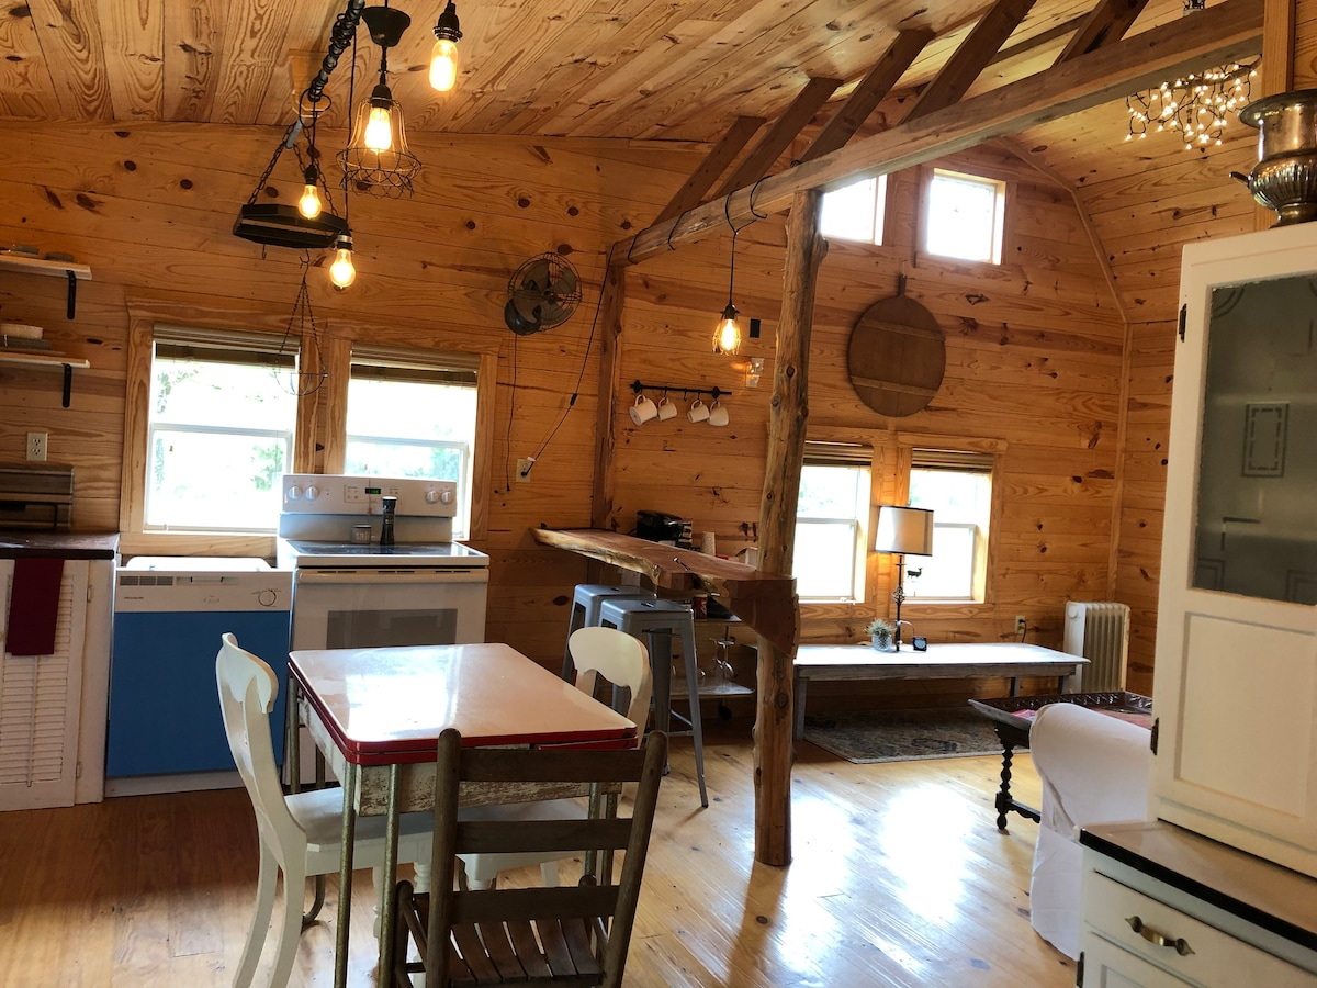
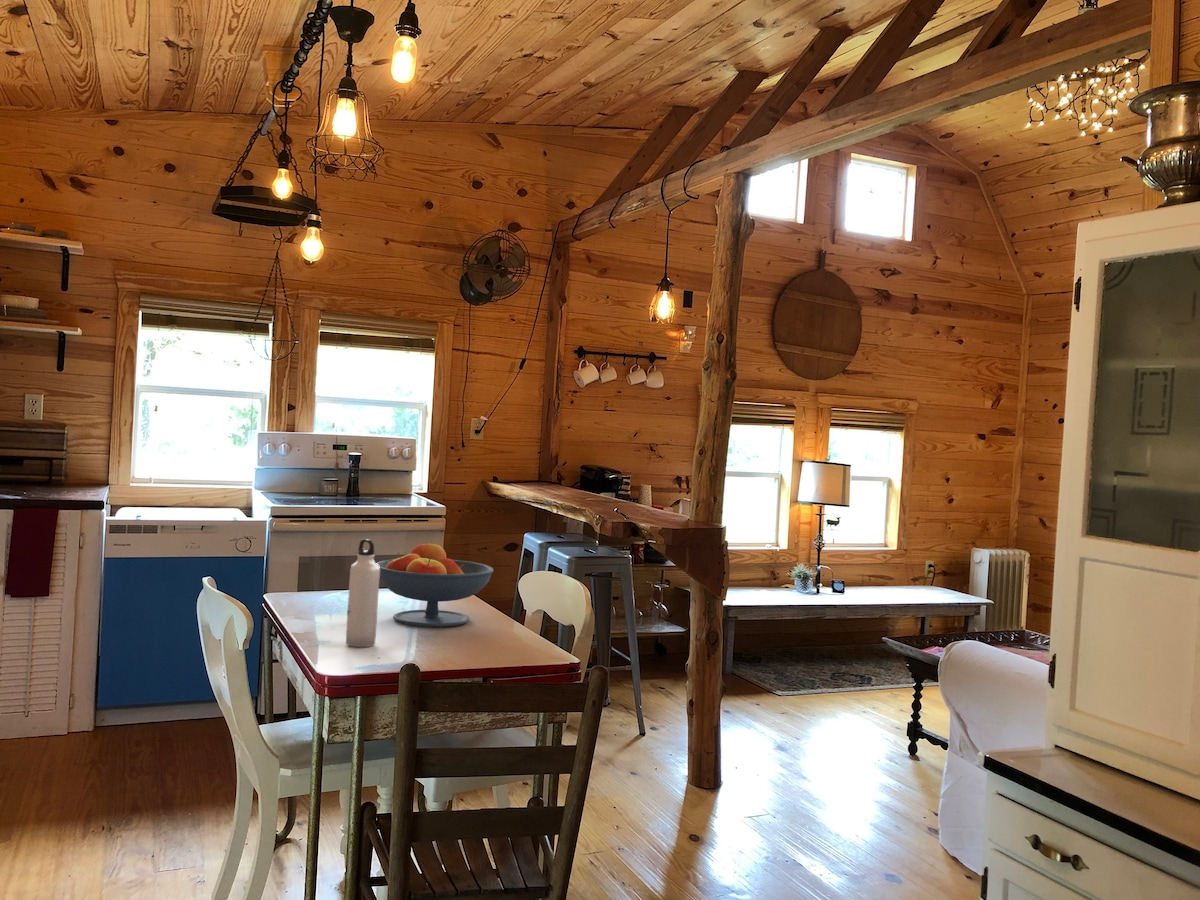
+ water bottle (363, 591)
+ fruit bowl (433, 583)
